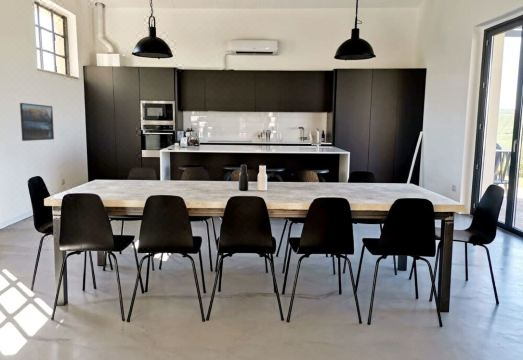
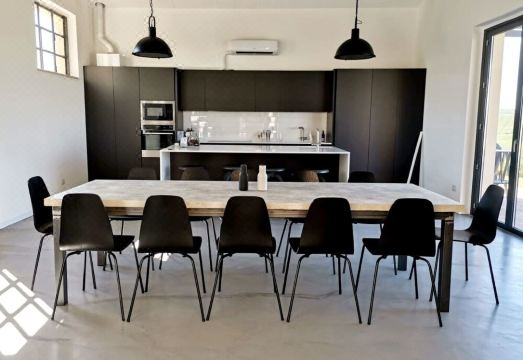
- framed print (38, 122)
